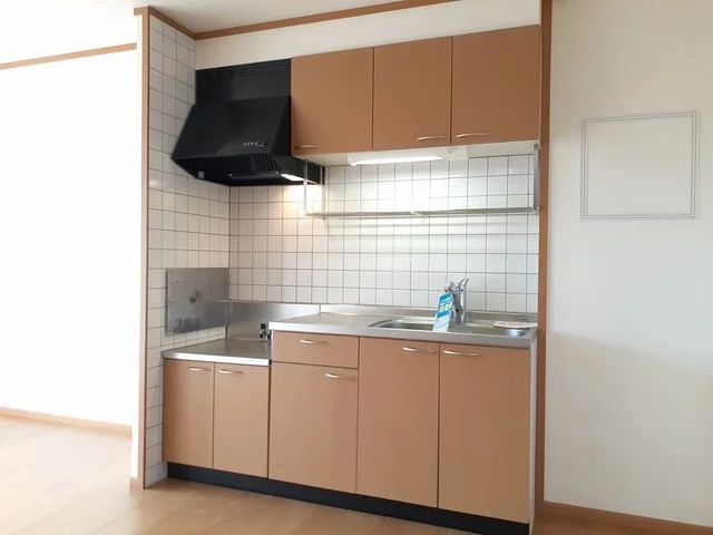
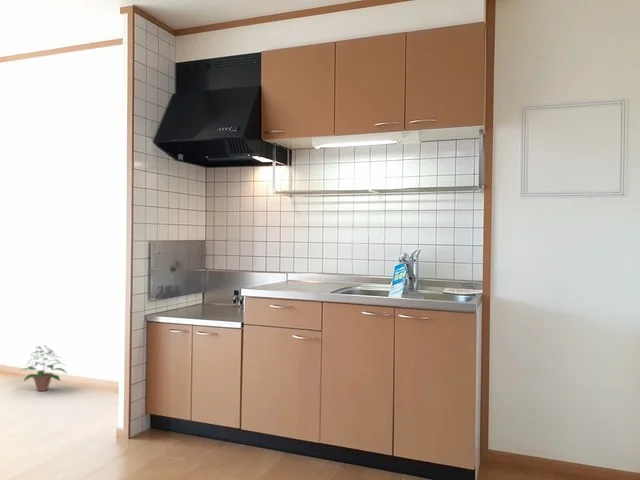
+ potted plant (43, 366)
